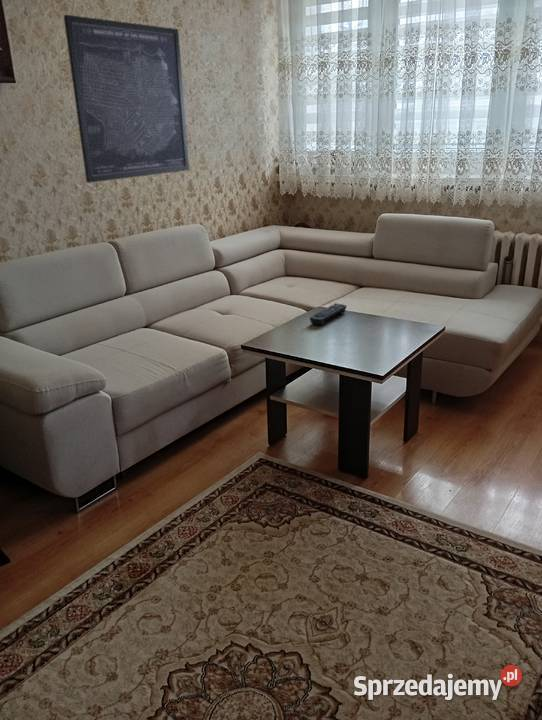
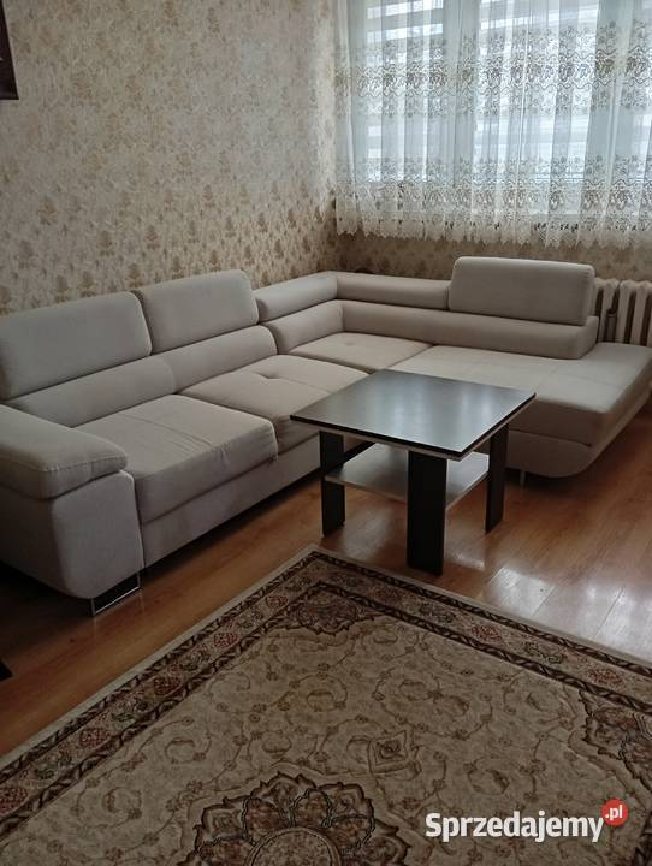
- remote control (328, 314)
- wall art (134, 102)
